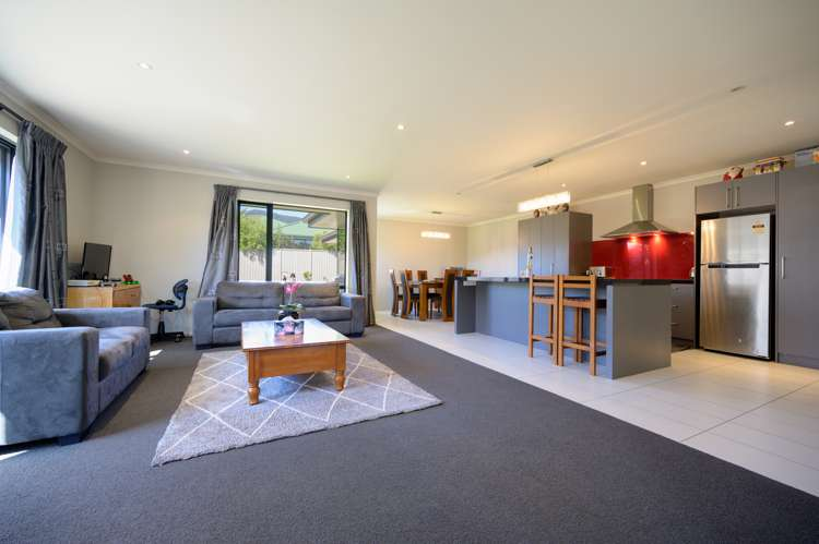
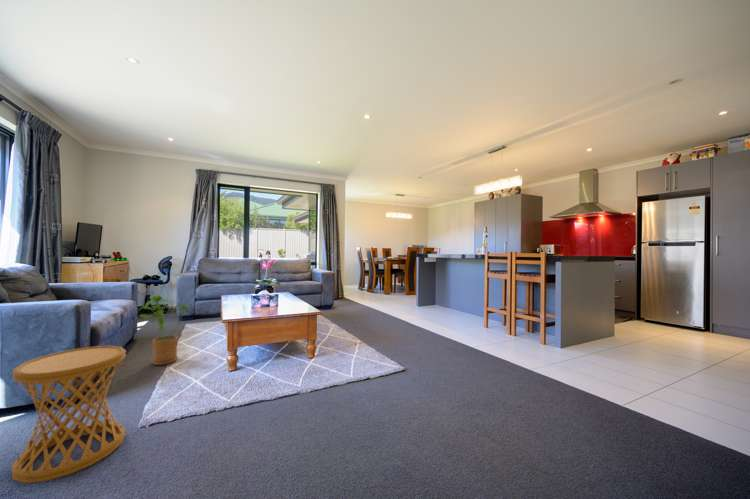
+ house plant (161, 327)
+ side table (74, 405)
